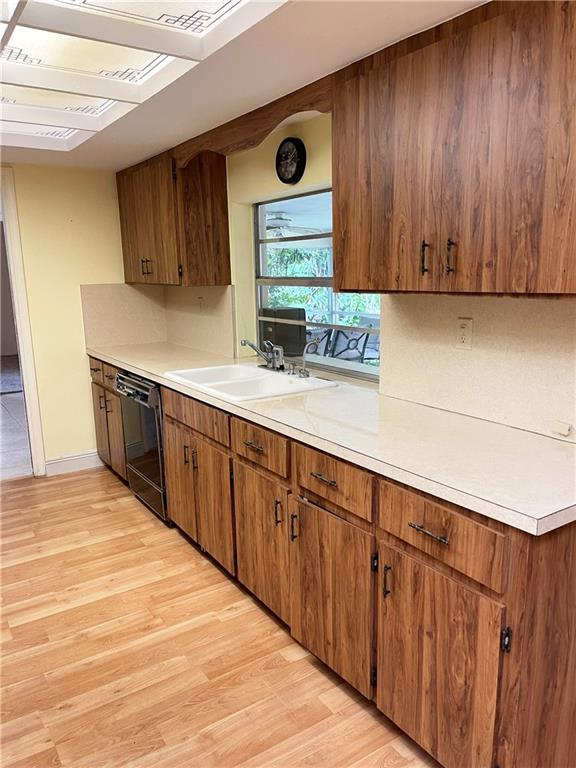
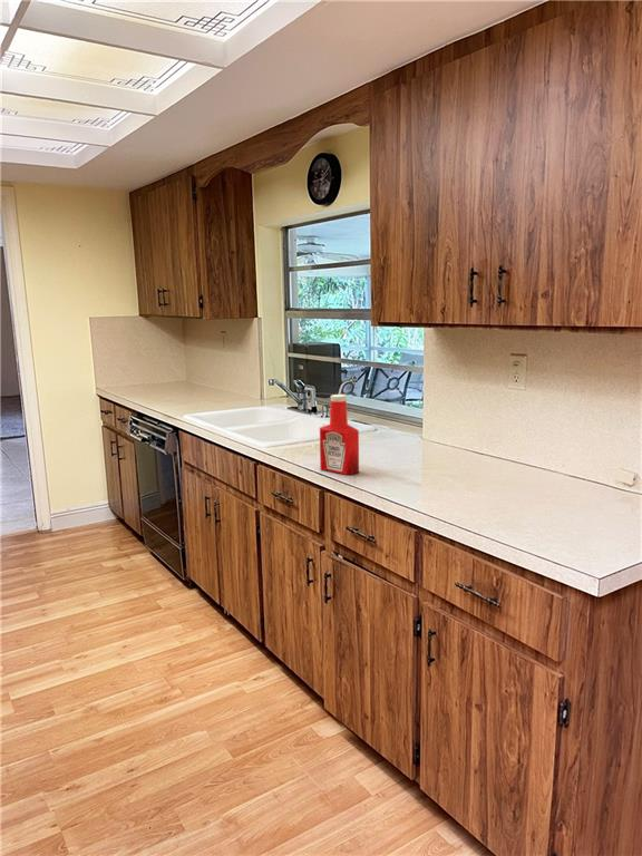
+ soap bottle (339, 432)
